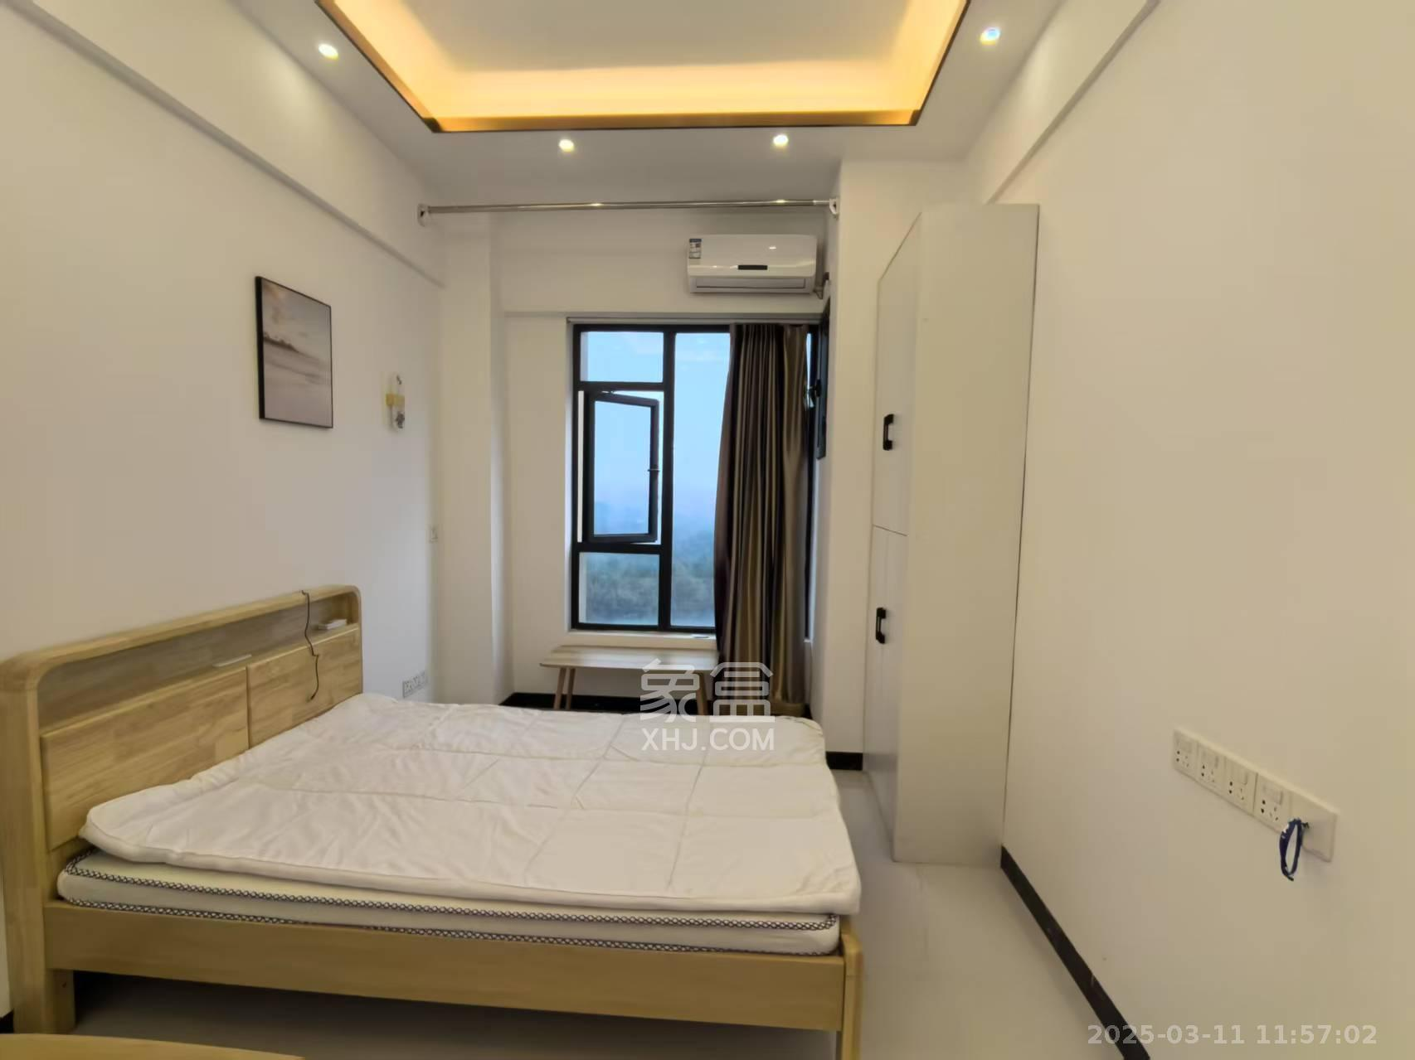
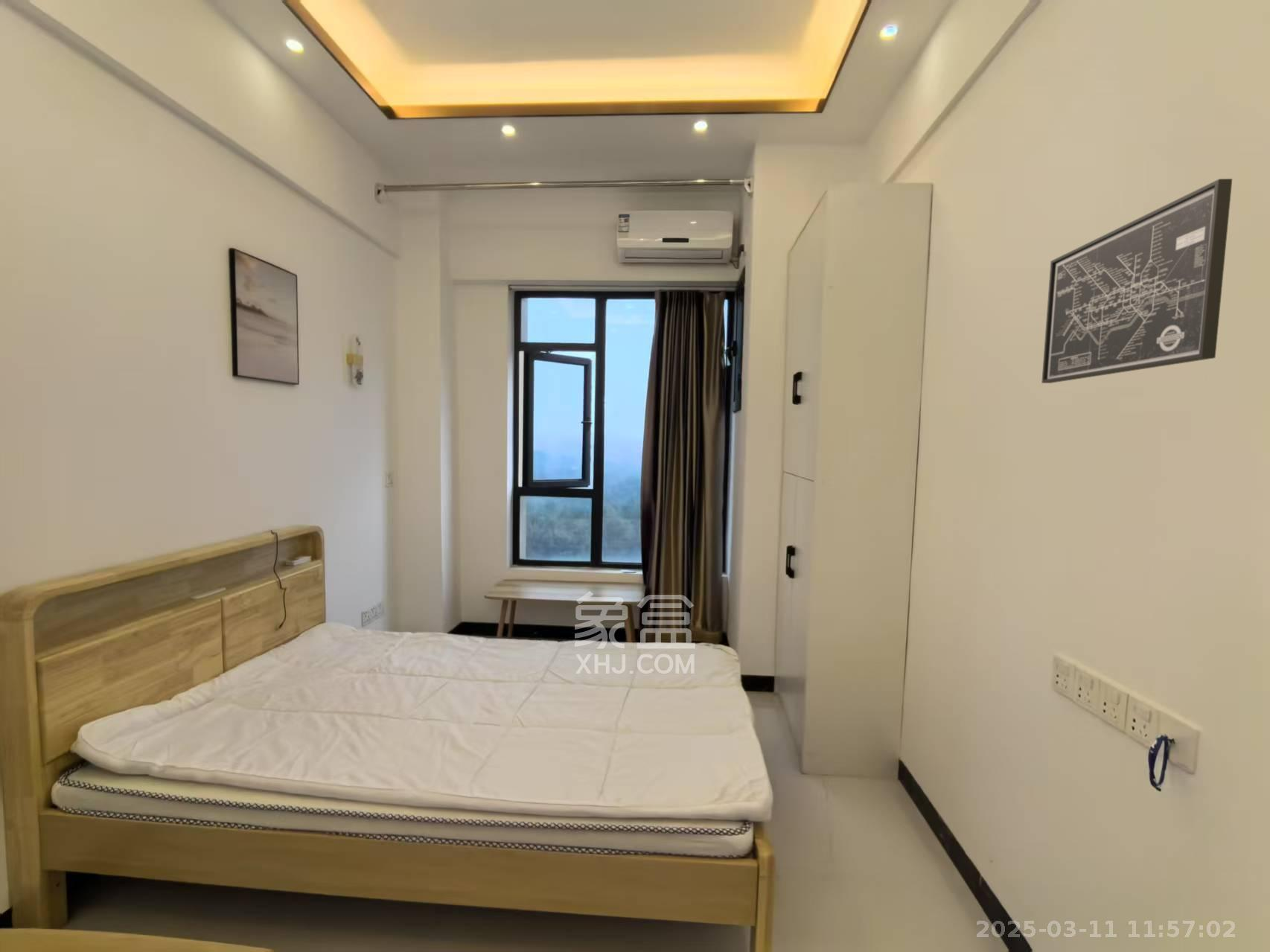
+ wall art (1118, 301)
